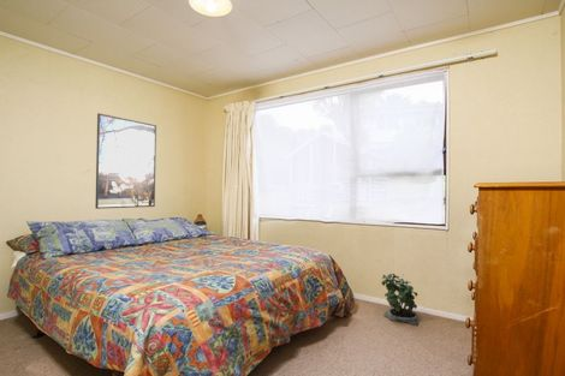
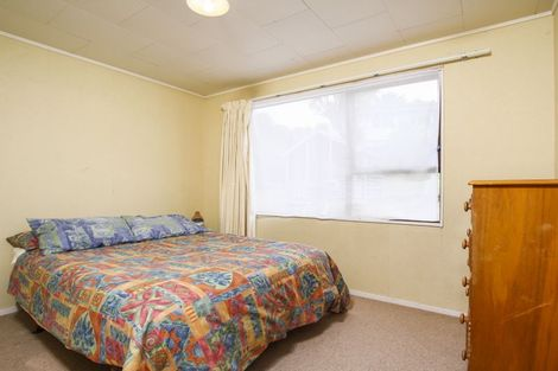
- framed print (127, 163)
- potted plant (399, 294)
